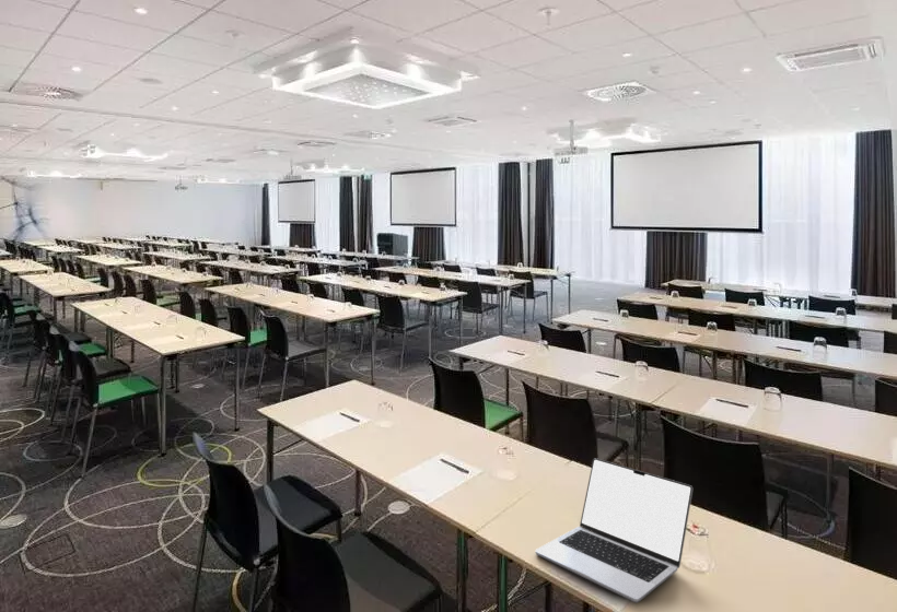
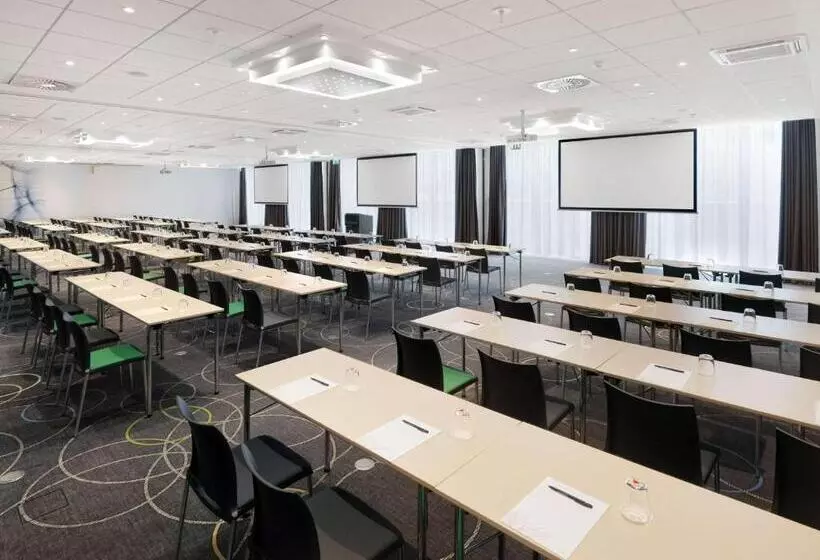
- laptop (611, 520)
